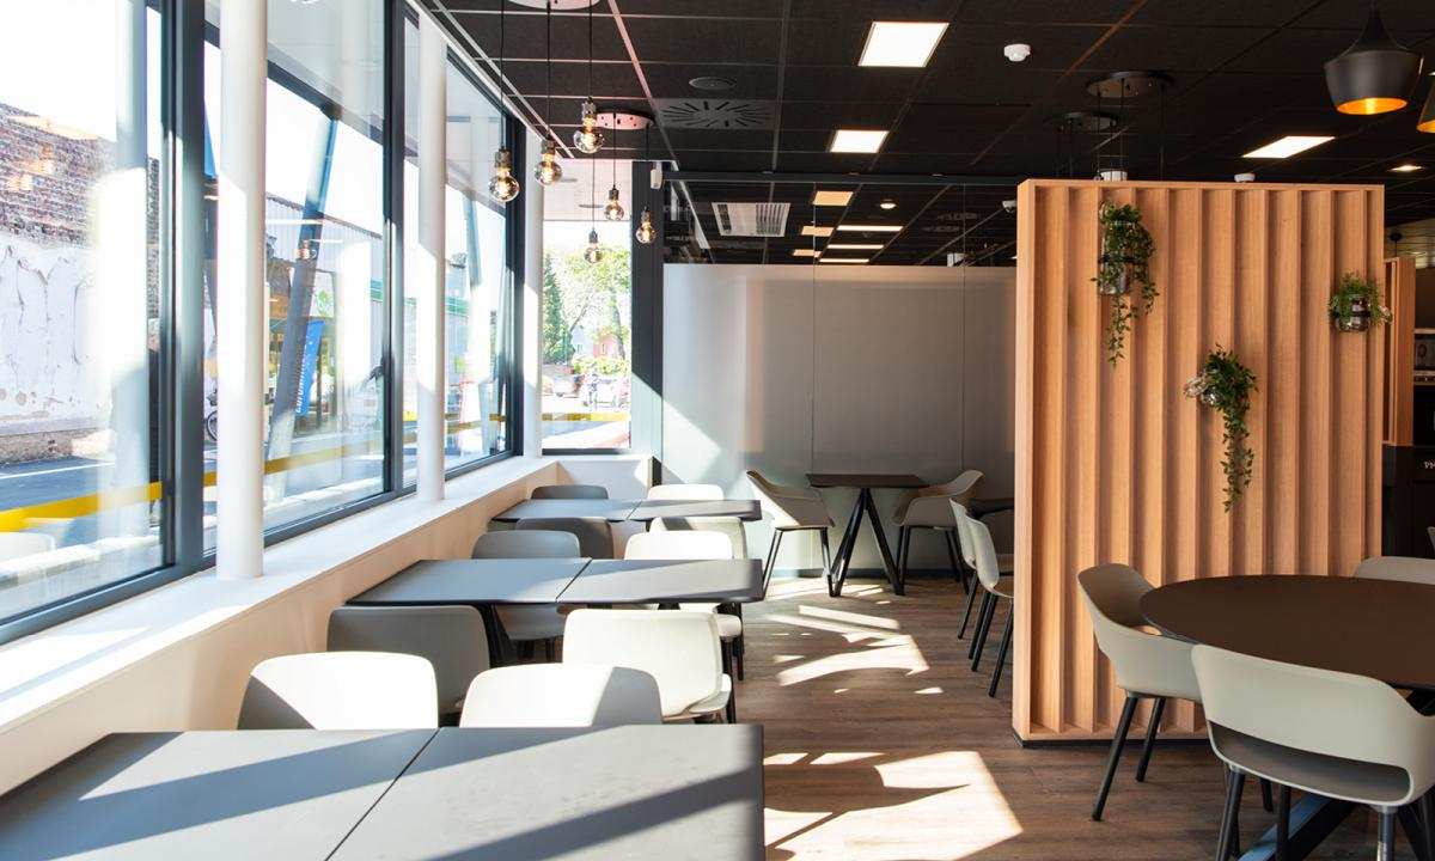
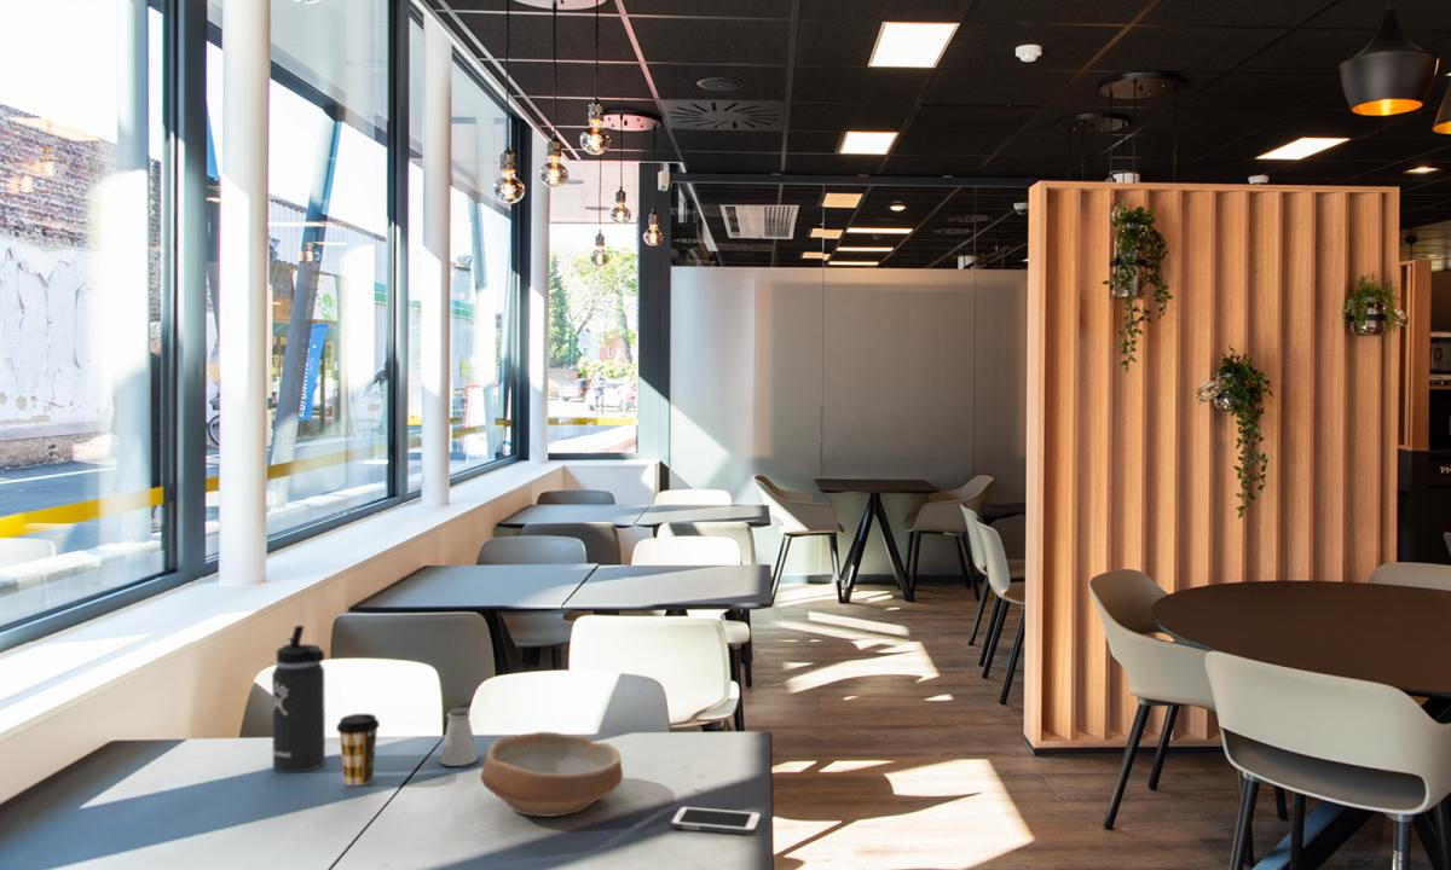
+ thermos bottle (302, 696)
+ saltshaker (458, 735)
+ coffee cup (358, 749)
+ cell phone (716, 819)
+ bowl (551, 775)
